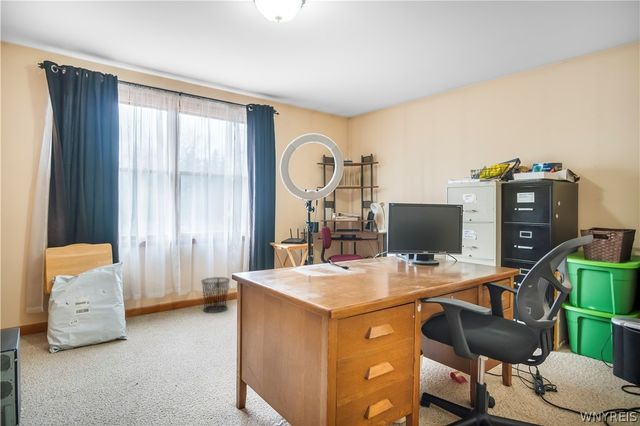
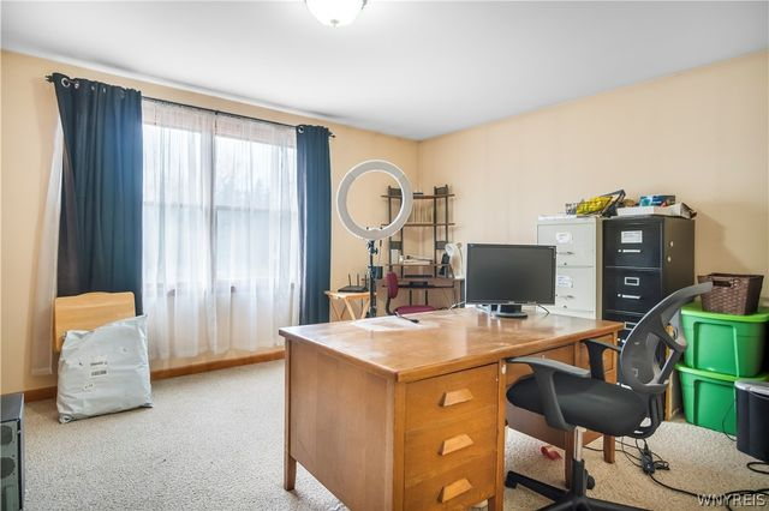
- waste bin (215, 294)
